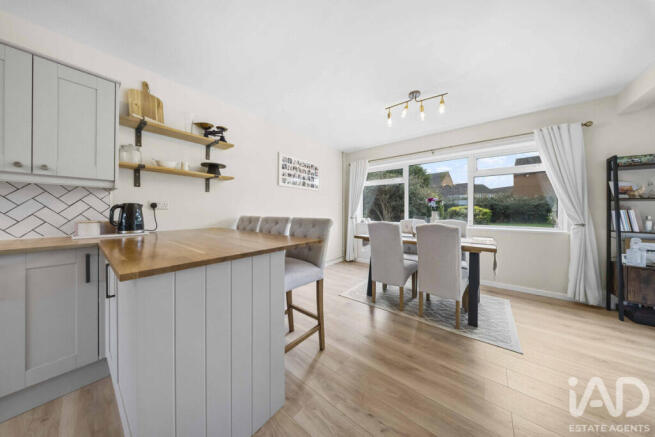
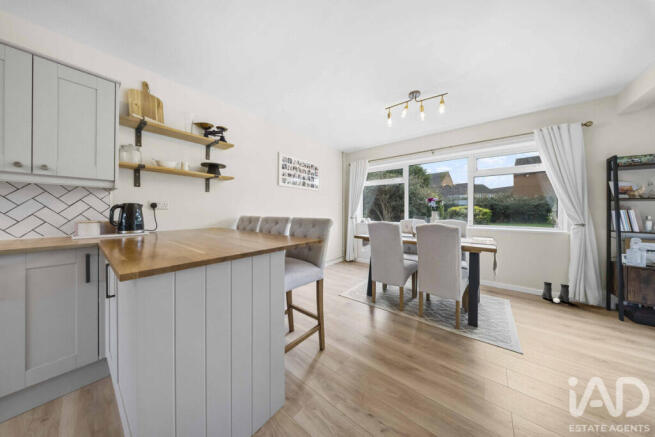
+ boots (551, 290)
